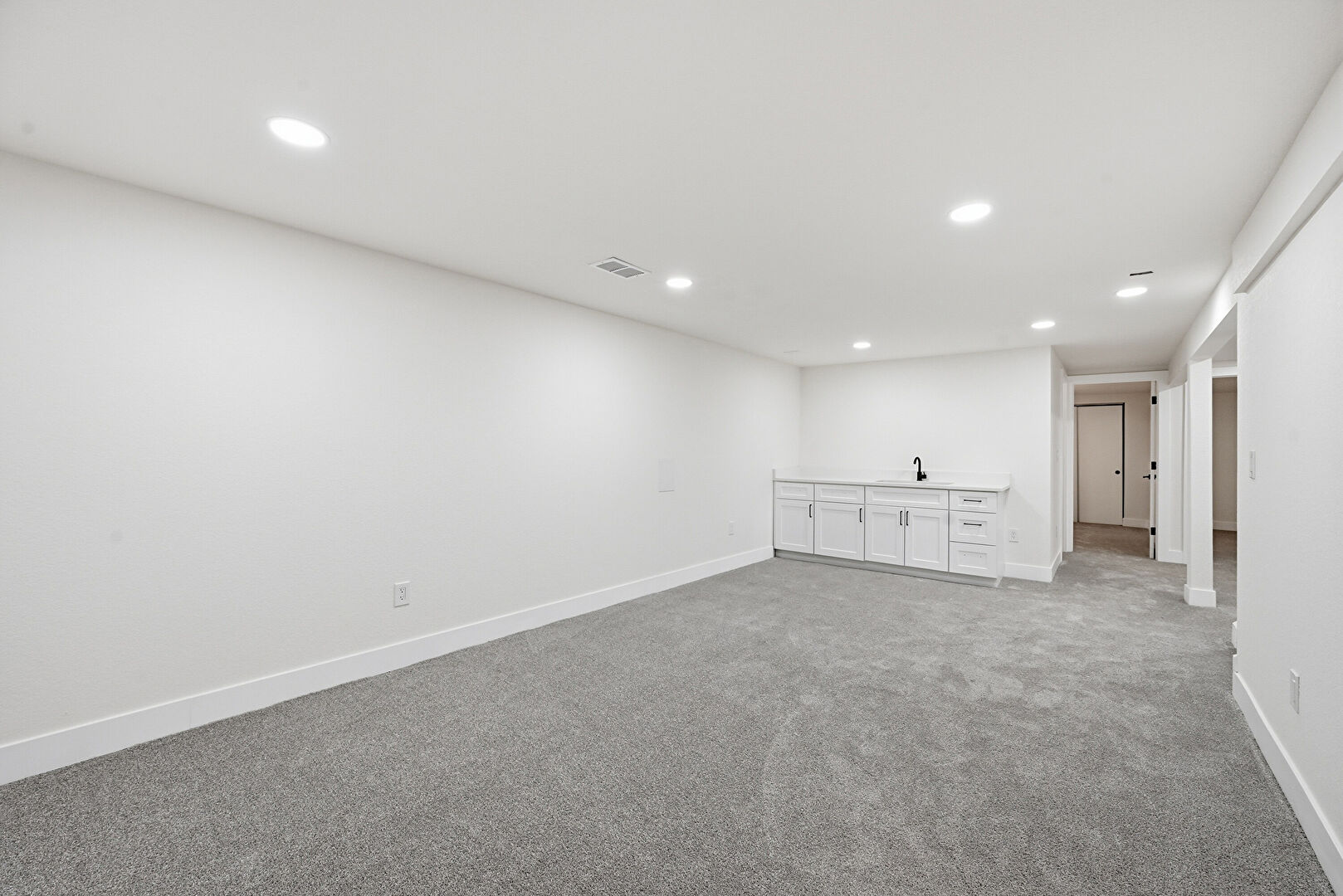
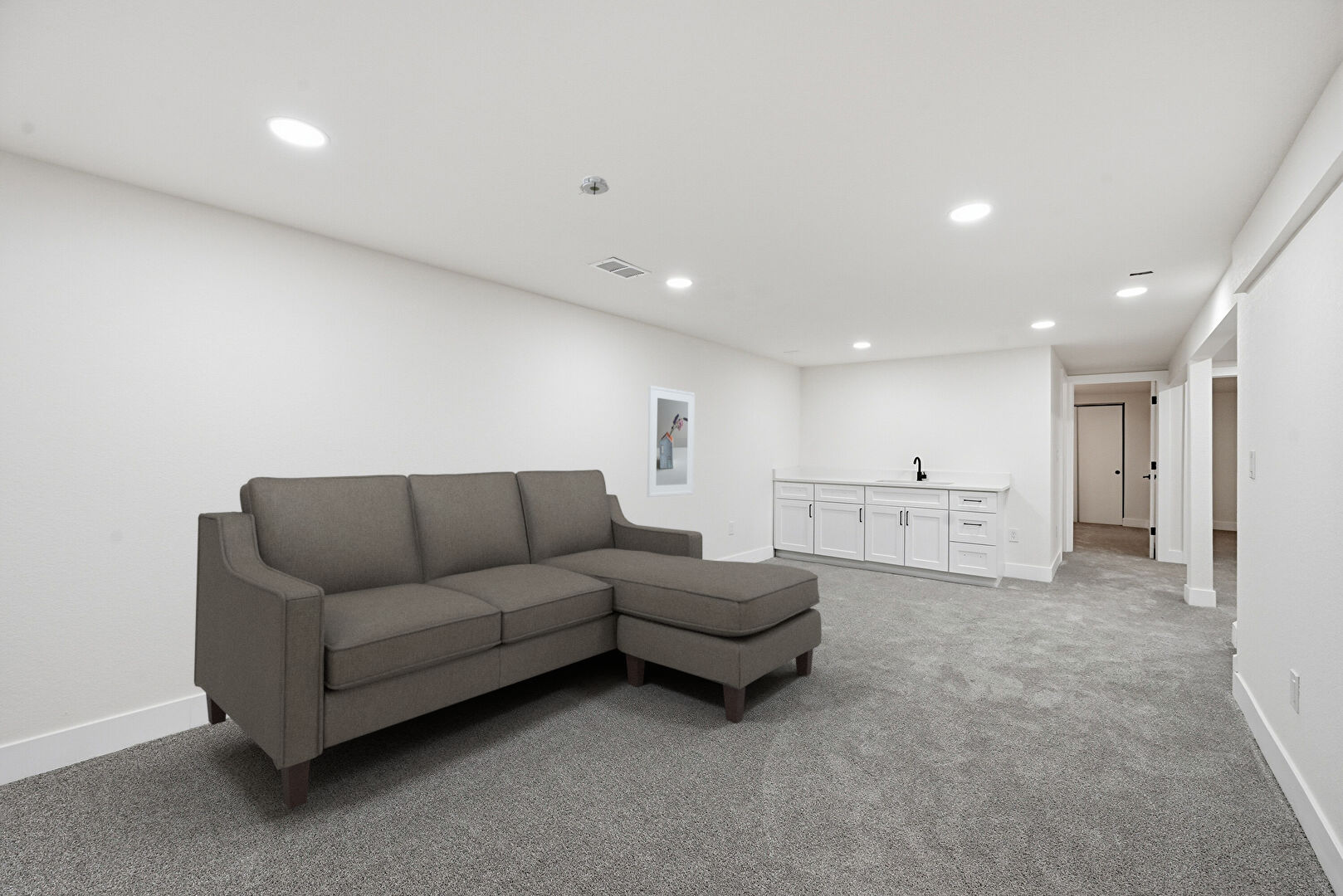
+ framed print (672, 442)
+ smoke detector (593, 185)
+ sofa (547, 585)
